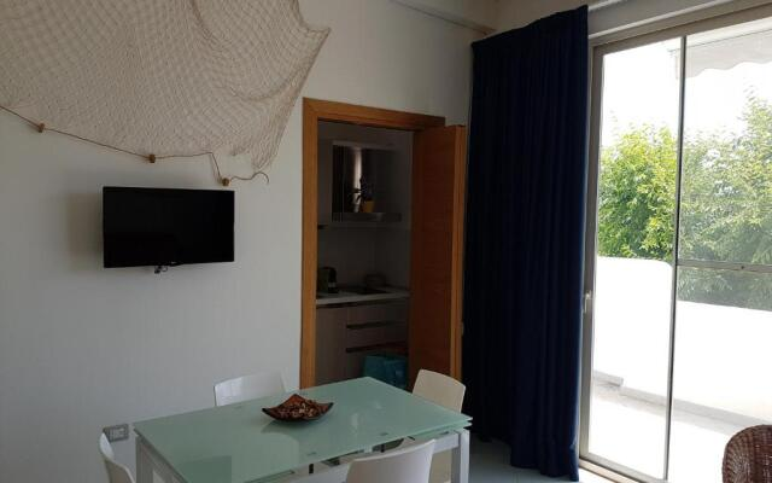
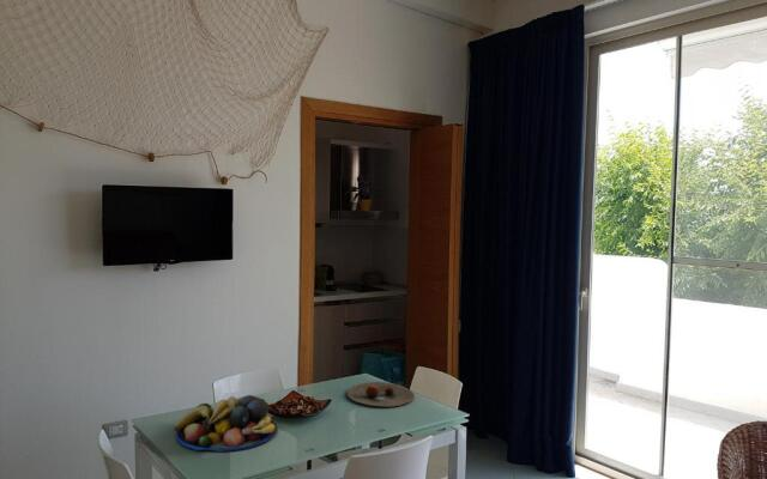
+ fruit bowl (227, 414)
+ plate (380, 390)
